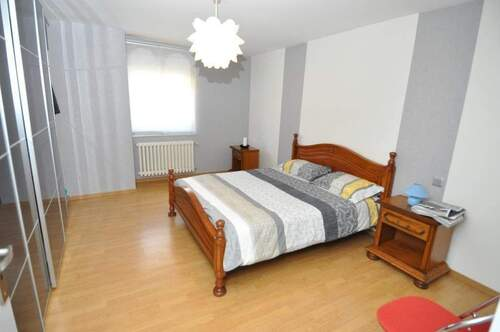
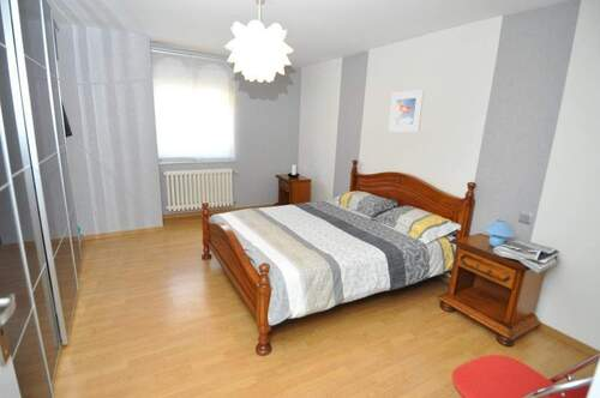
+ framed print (404, 111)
